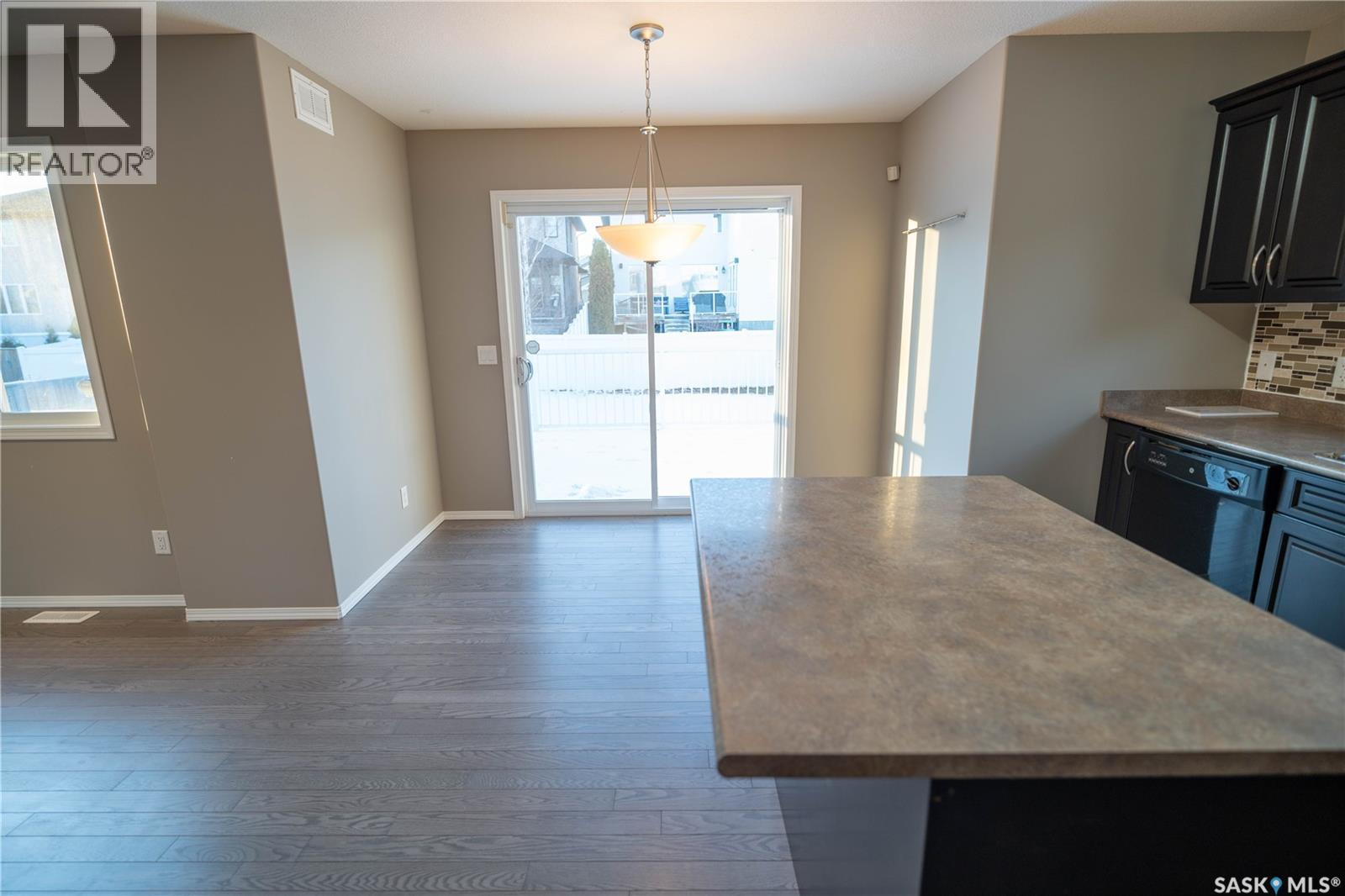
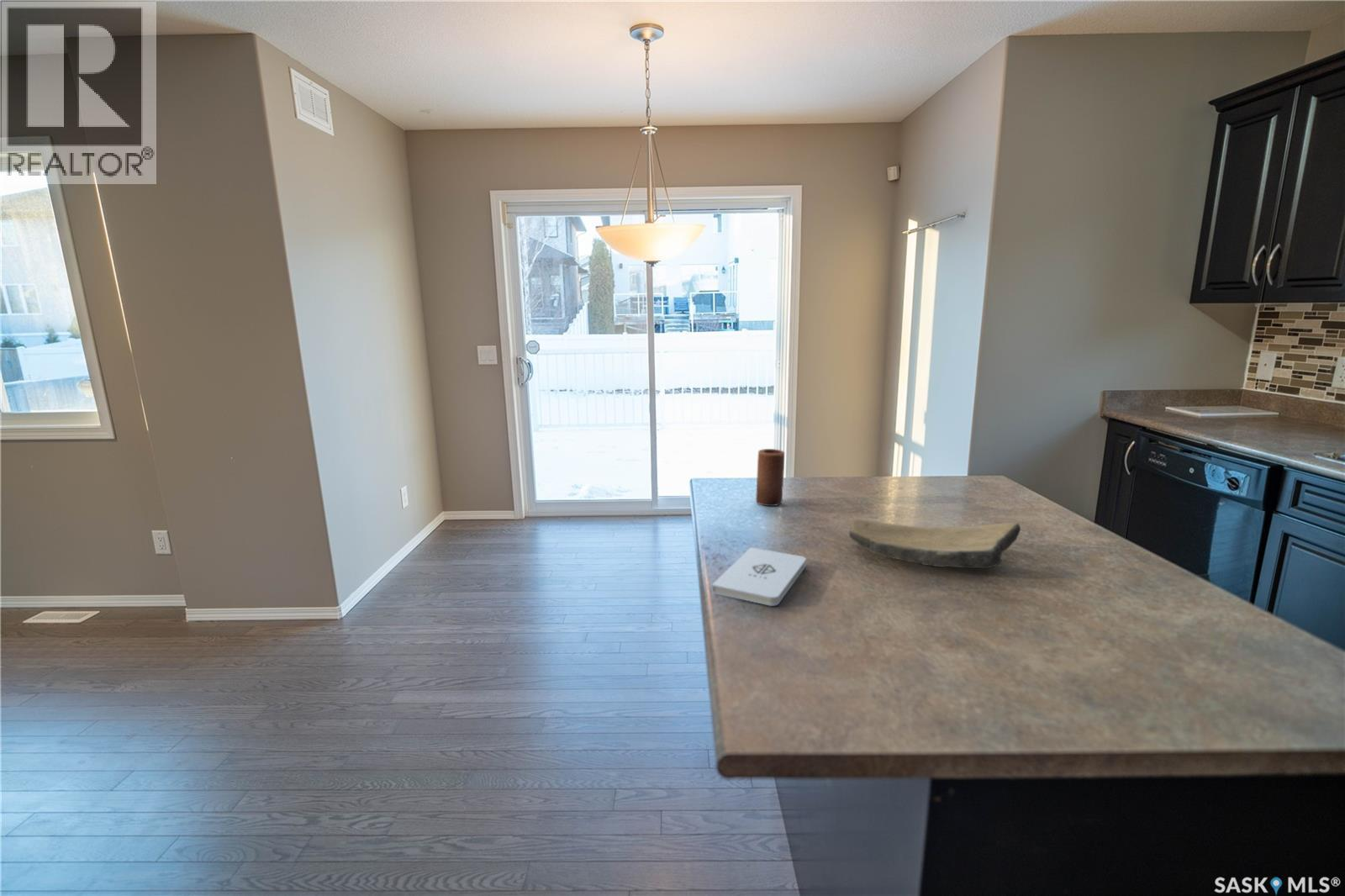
+ cutting board (933, 542)
+ candle (770, 477)
+ notepad (762, 574)
